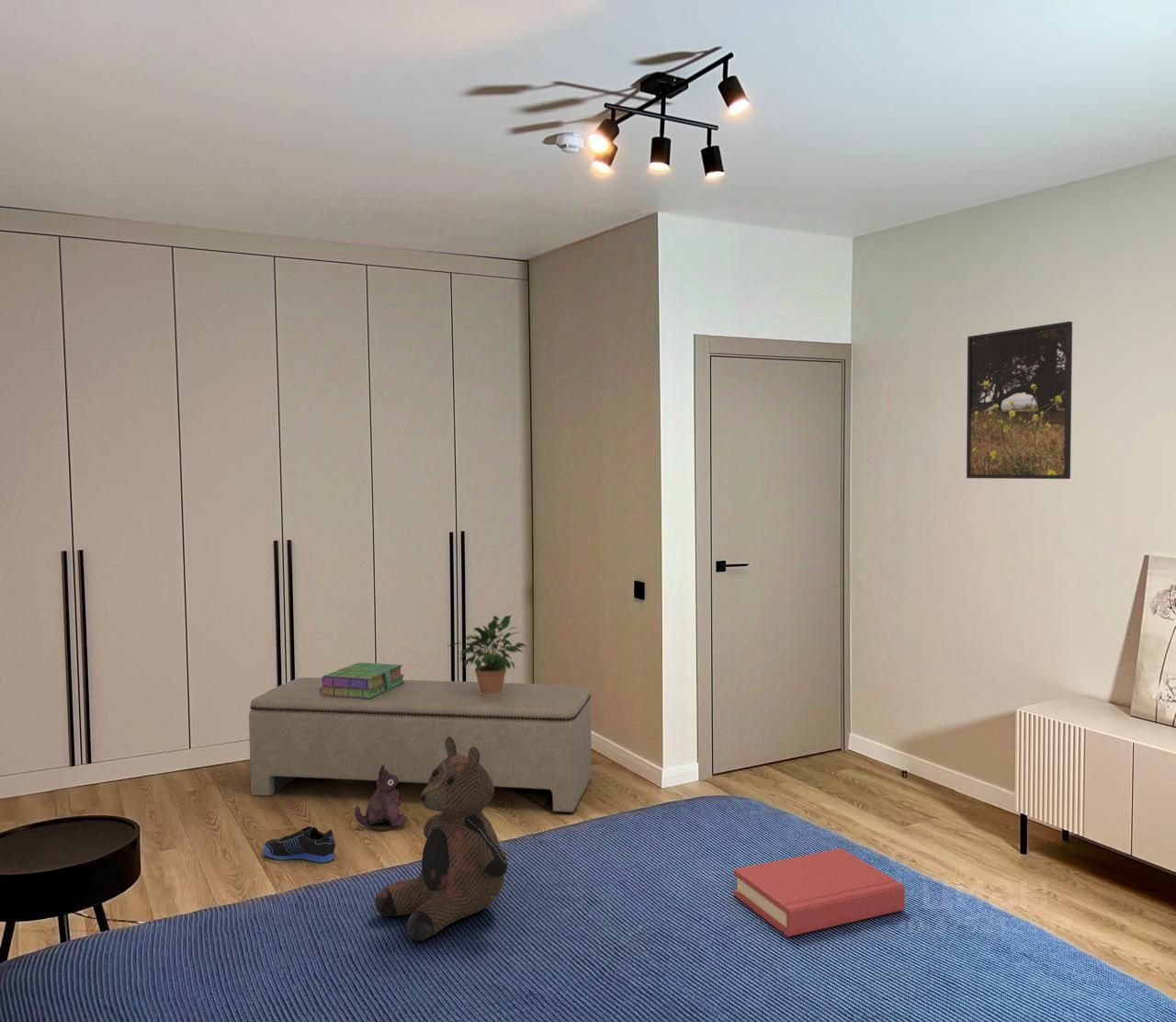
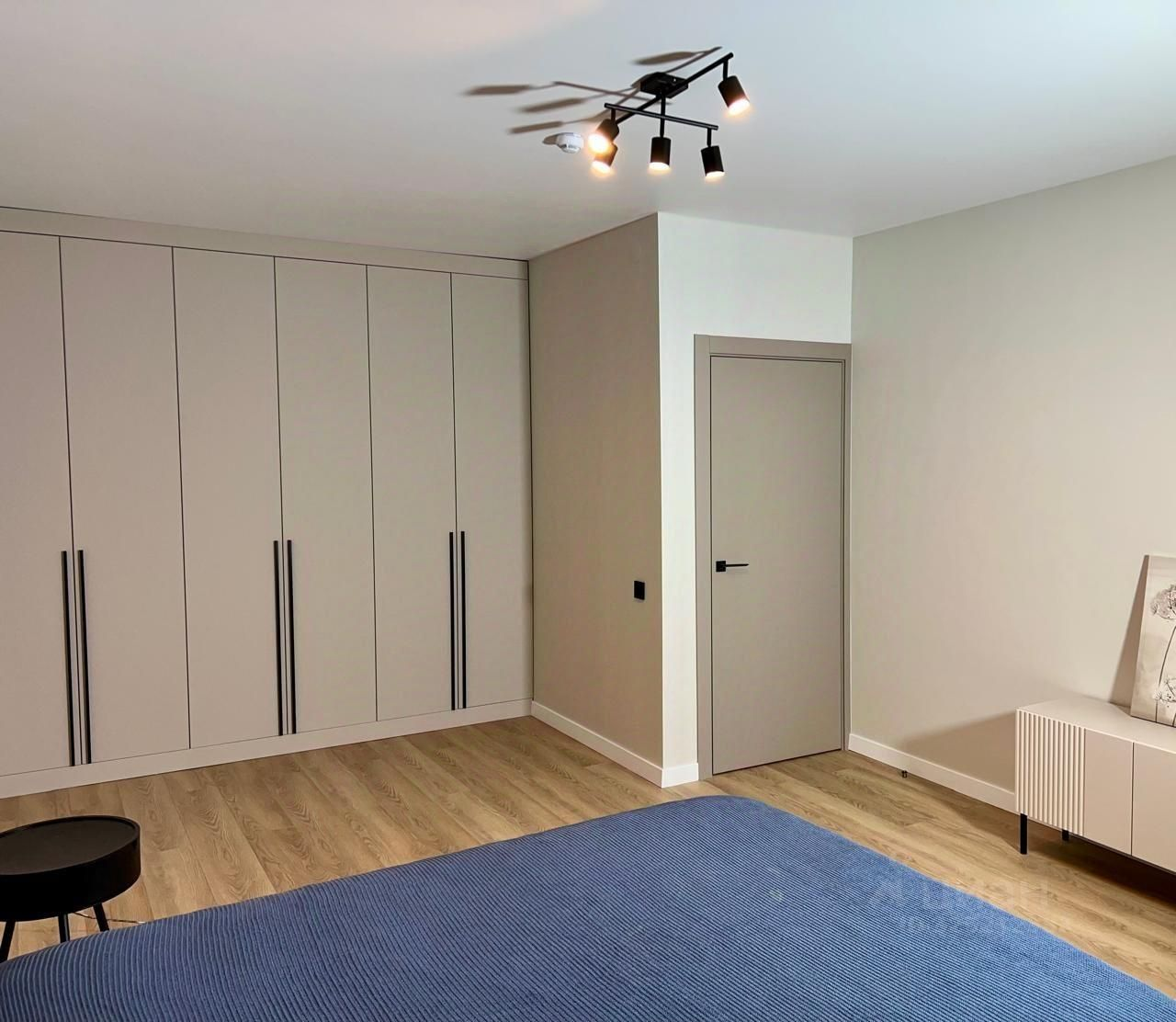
- stack of books (363, 678)
- sneaker (300, 841)
- bench (424, 738)
- potted plant (484, 653)
- hardback book (817, 890)
- teddy bear (440, 831)
- plush toy (378, 797)
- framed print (1016, 403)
